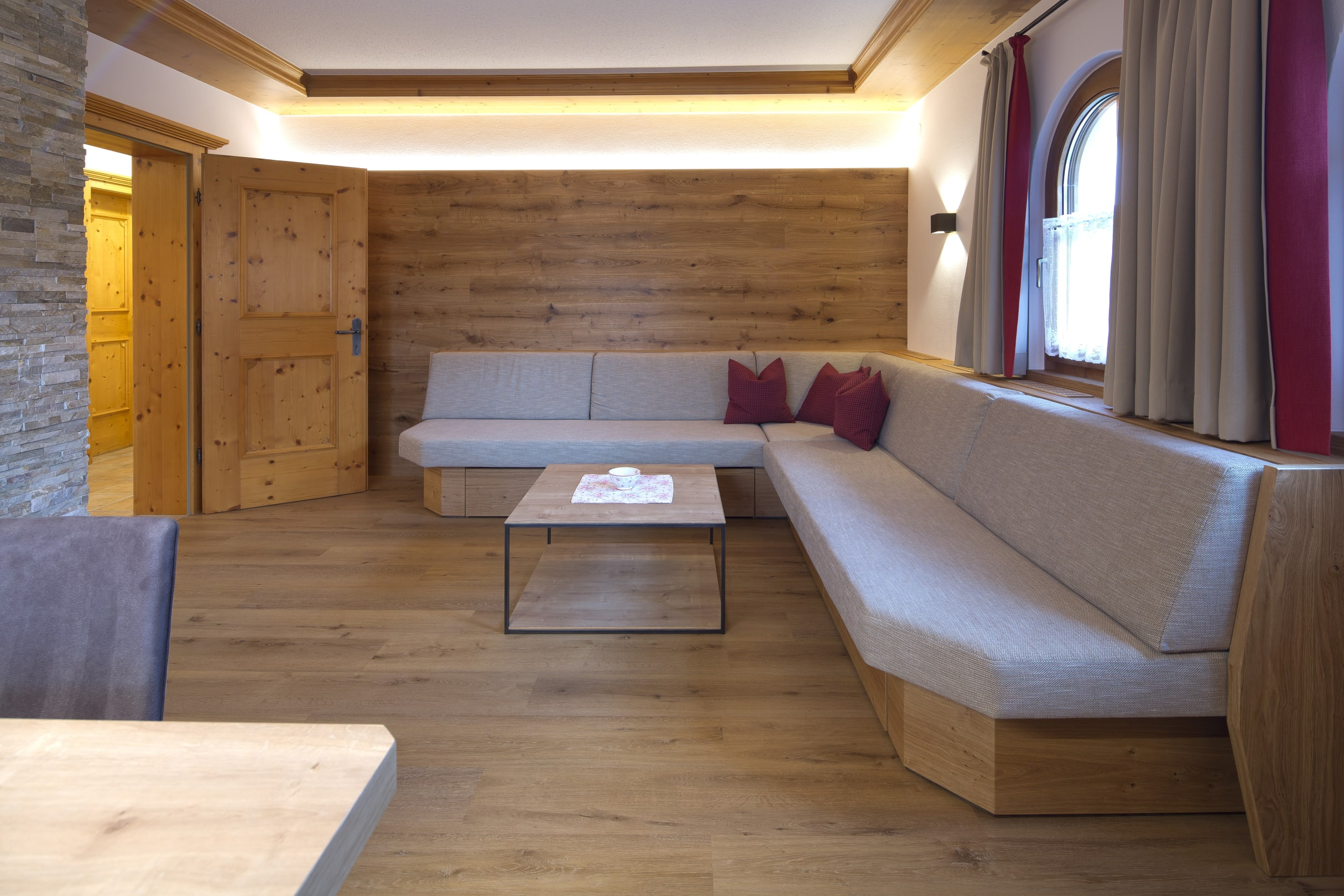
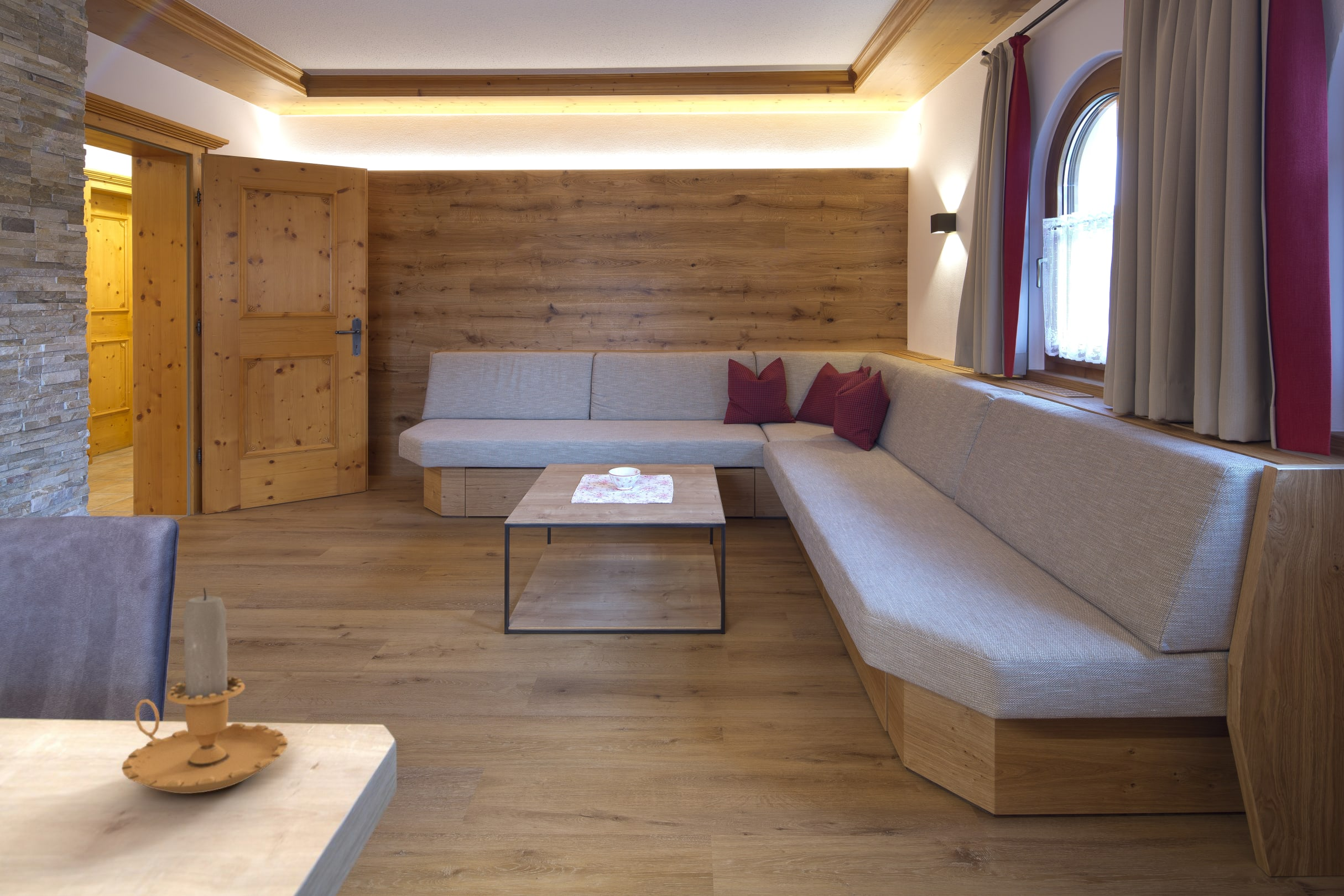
+ candle (194, 680)
